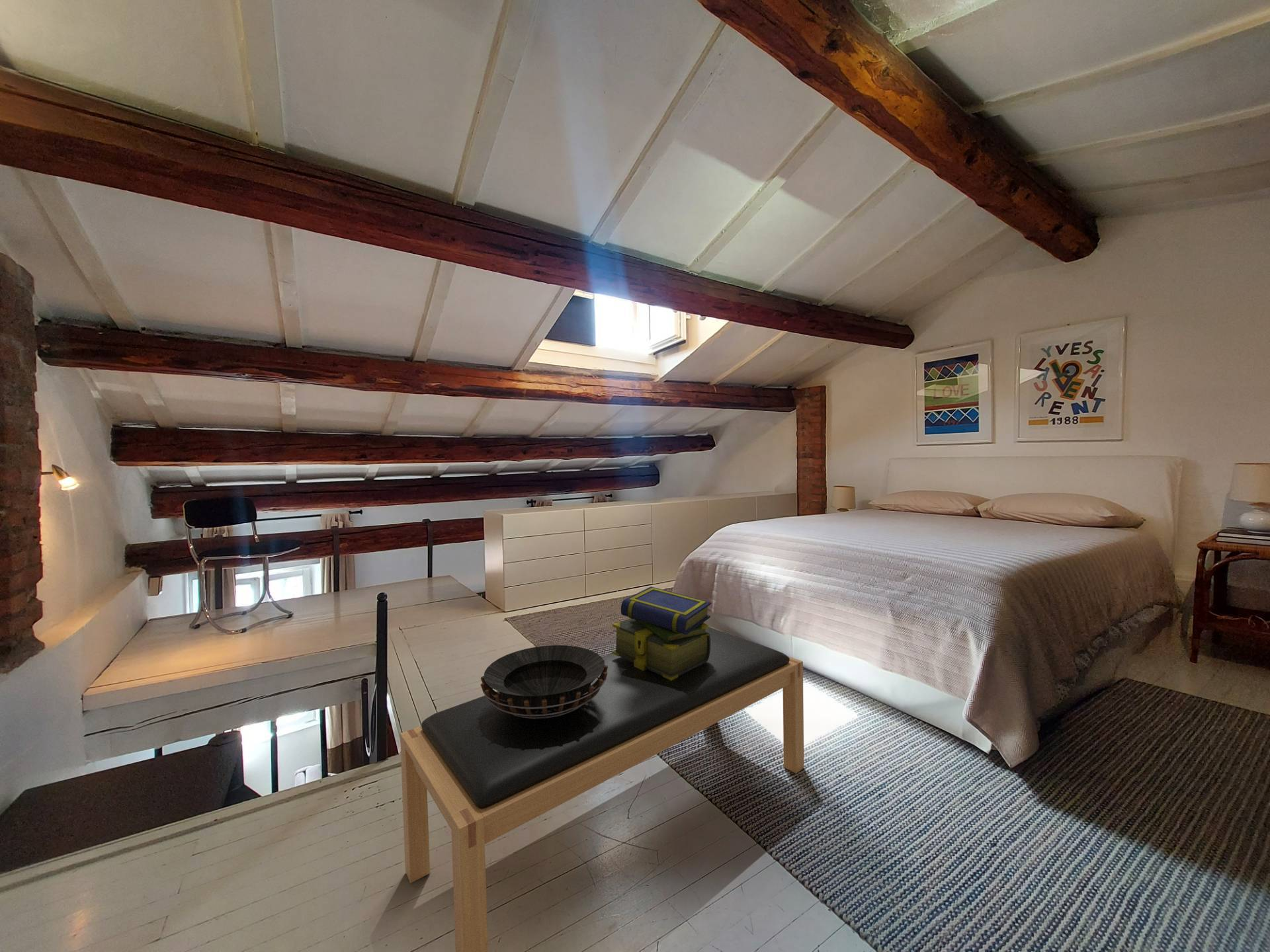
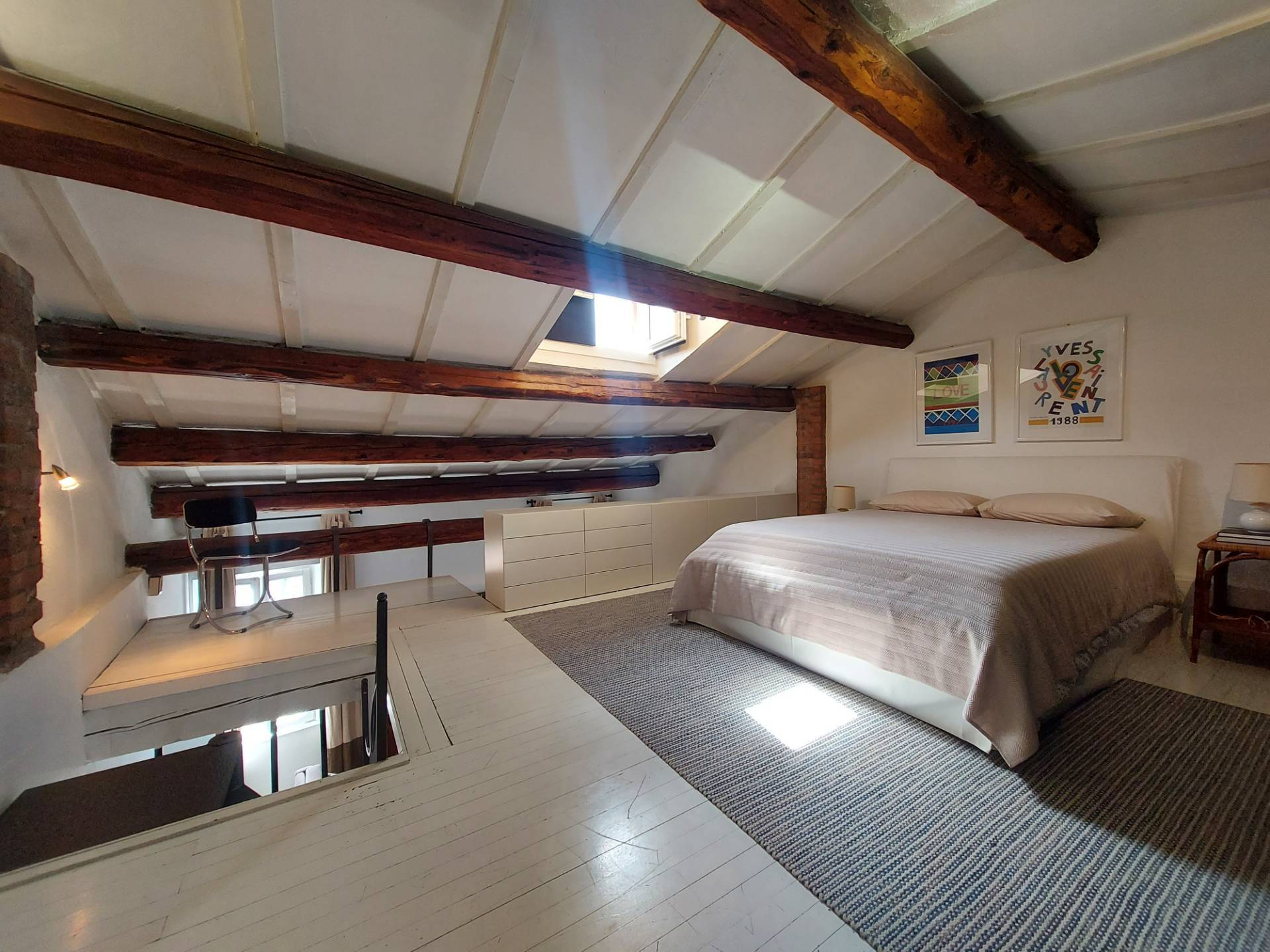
- stack of books (665, 627)
- decorative bowl (544, 686)
- bench (630, 744)
